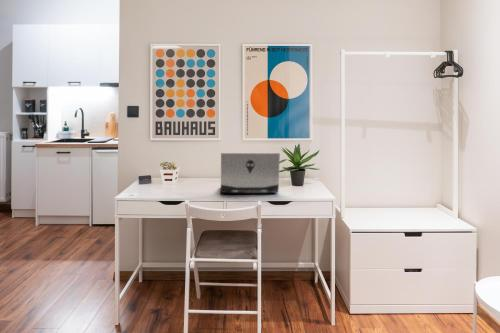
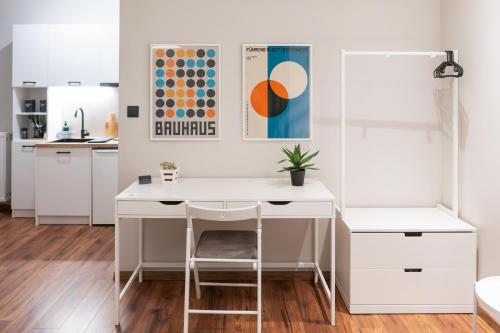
- laptop computer (248, 172)
